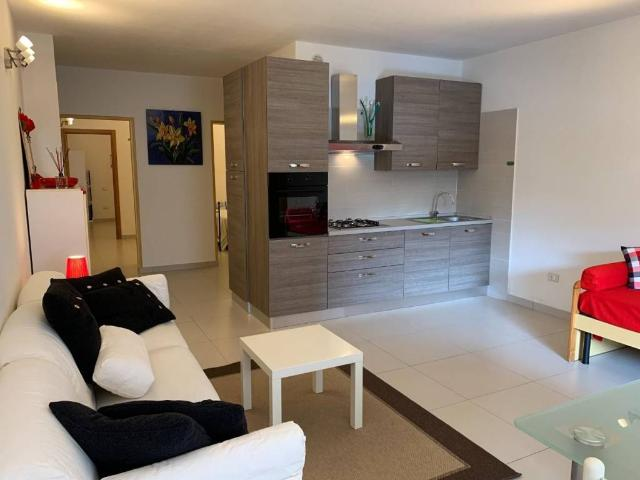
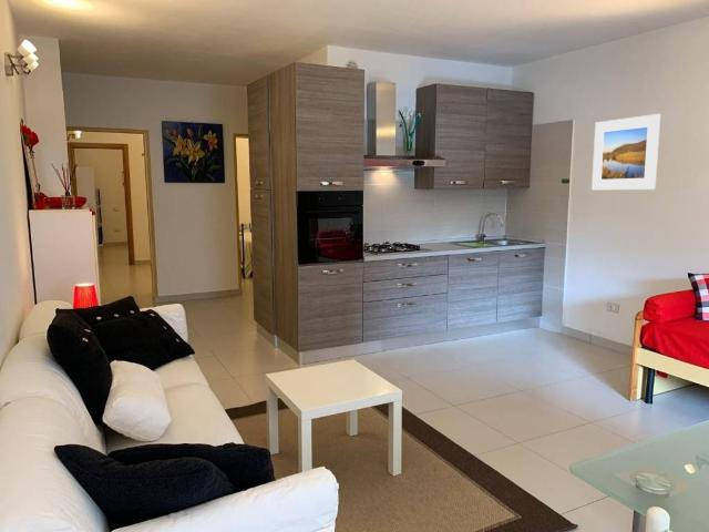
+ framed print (624, 154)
